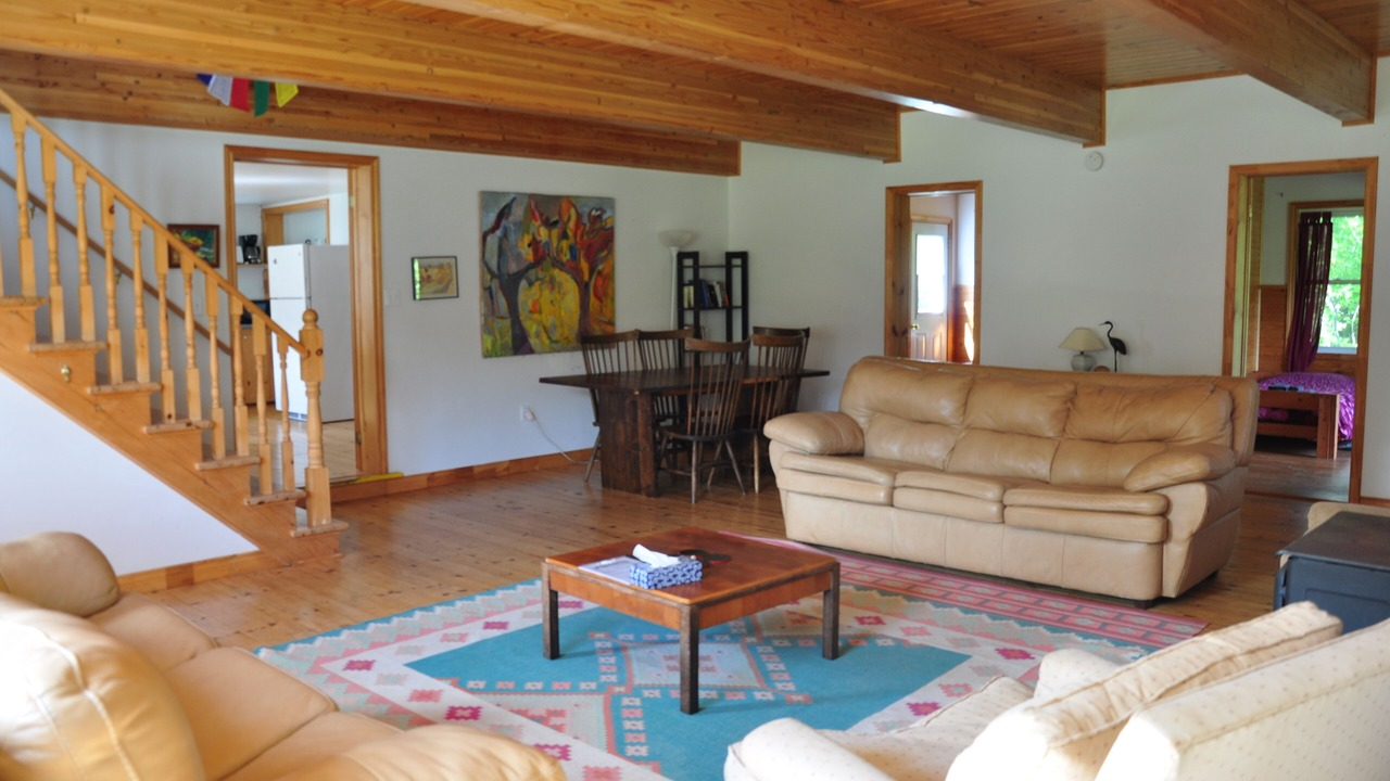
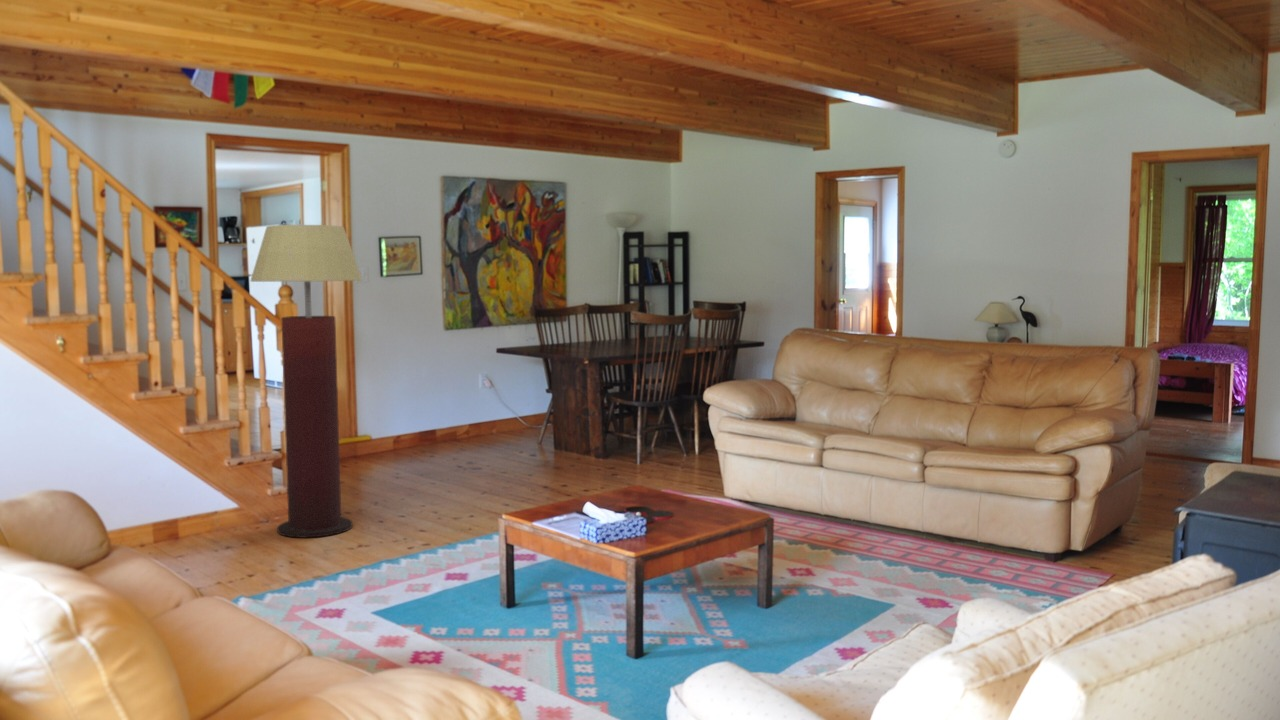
+ floor lamp (310, 379)
